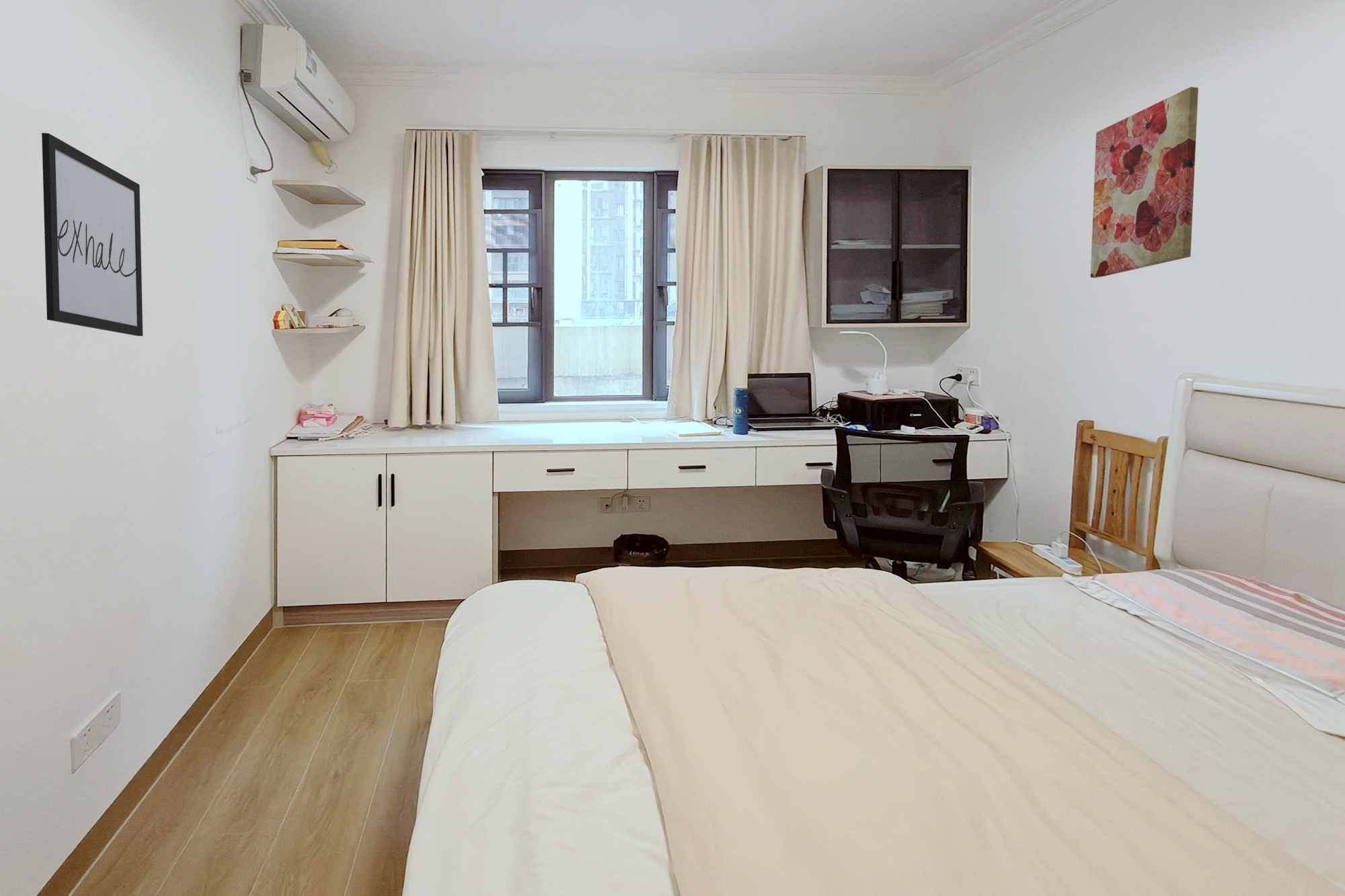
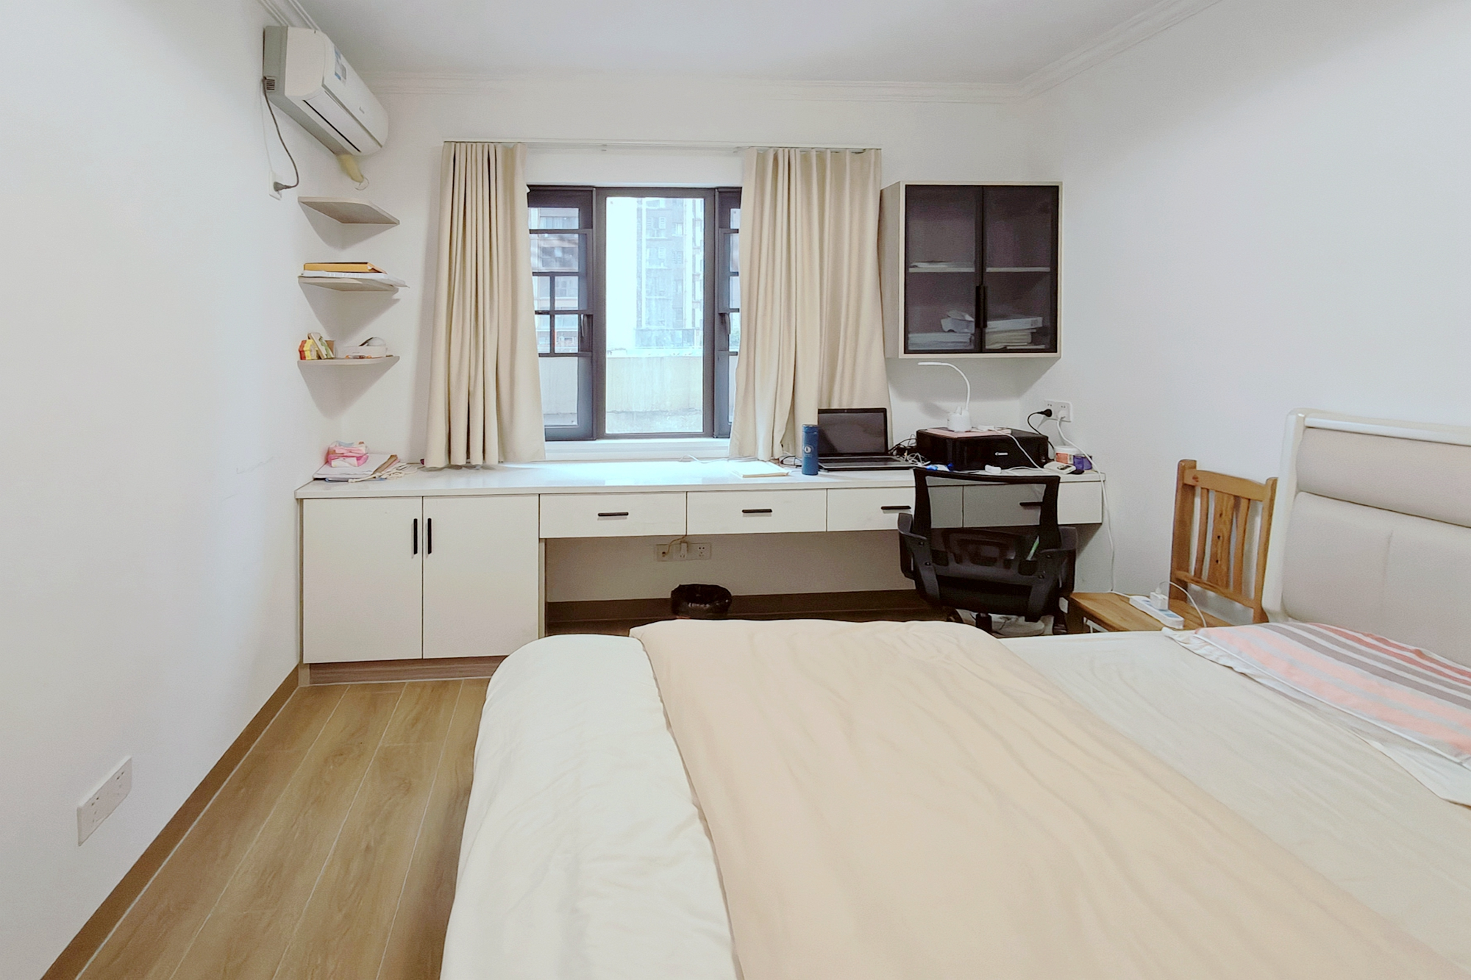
- wall art (98, 245)
- wall art (1140, 190)
